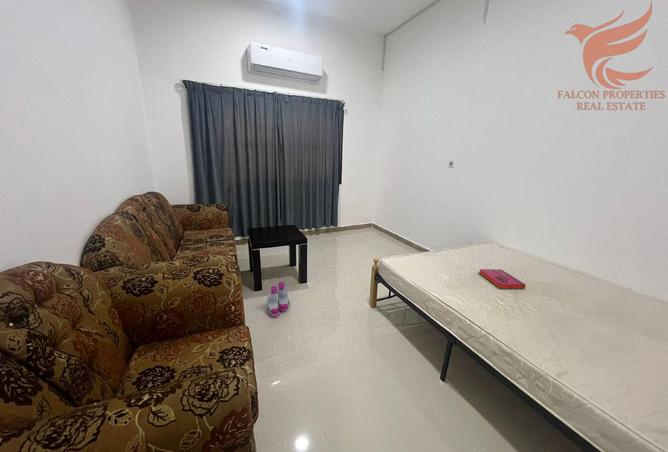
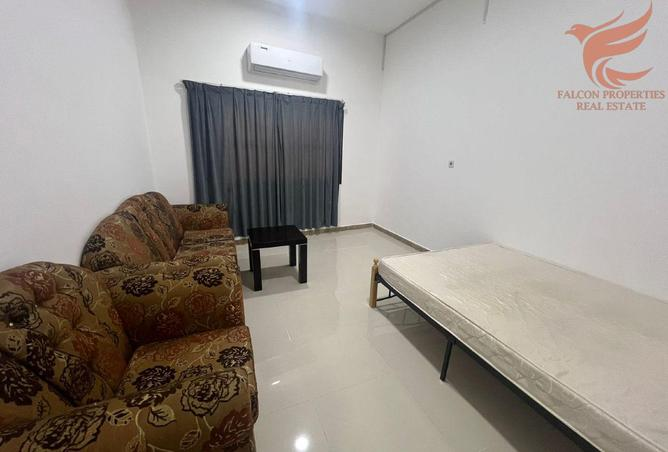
- hardback book (500, 278)
- boots (278, 296)
